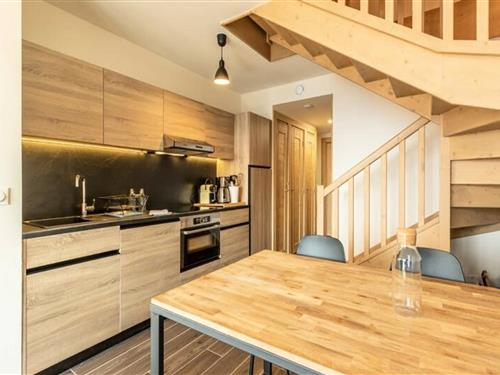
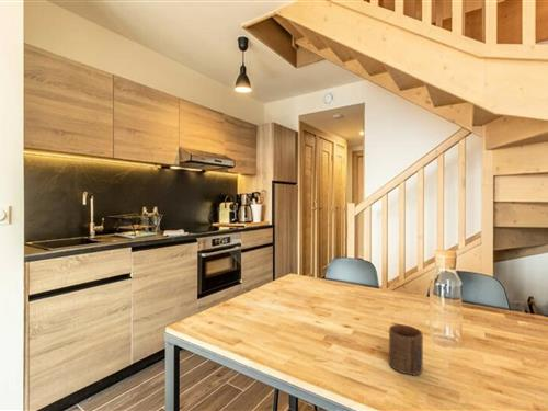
+ cup (406, 349)
